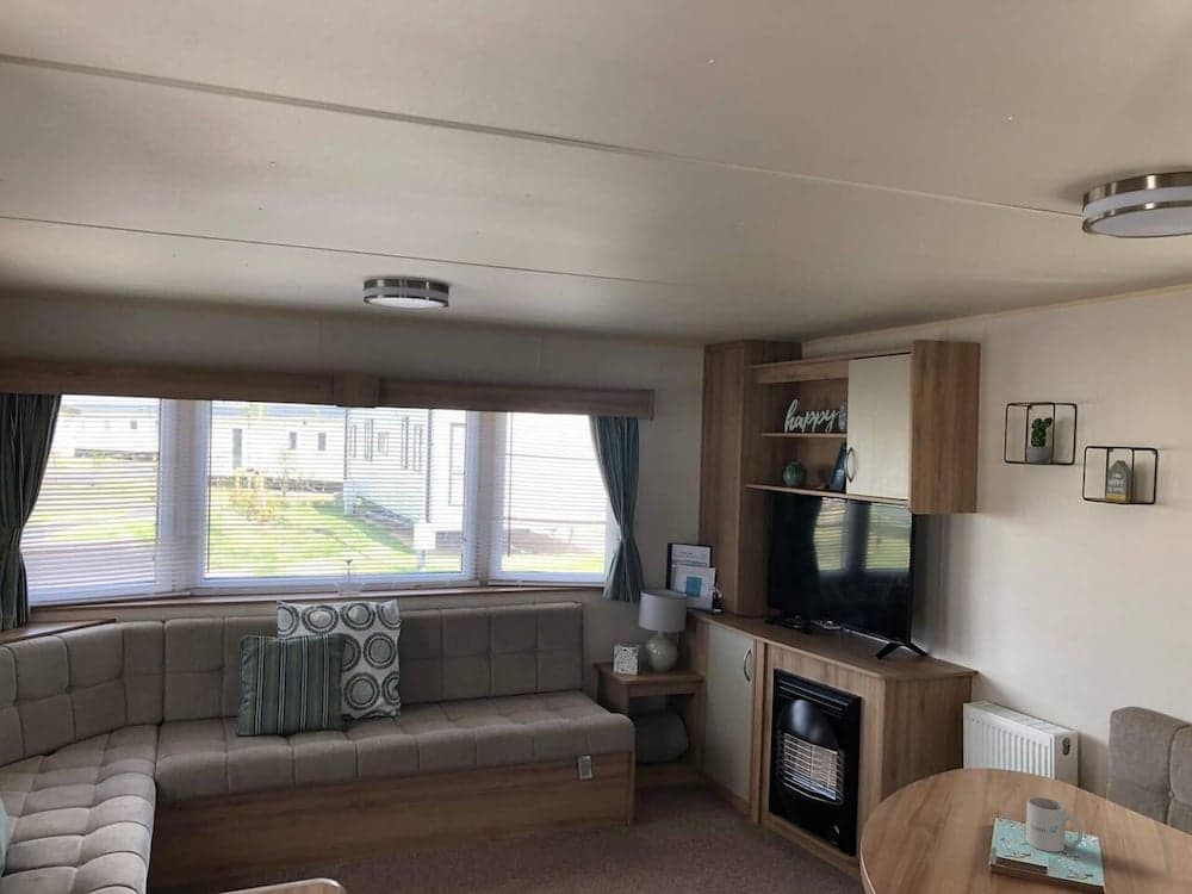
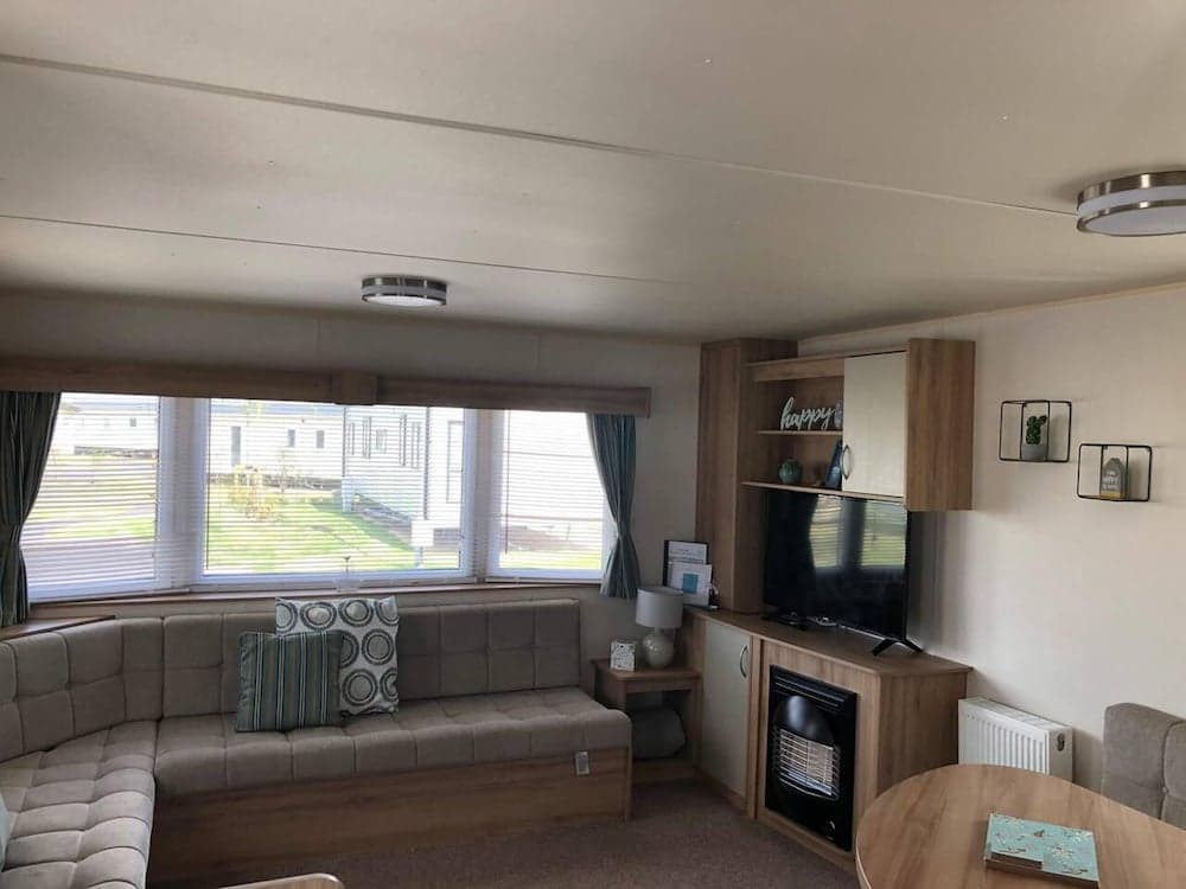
- mug (1053, 826)
